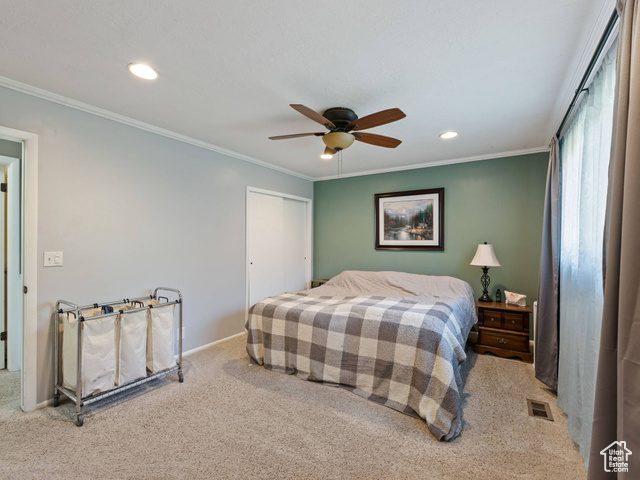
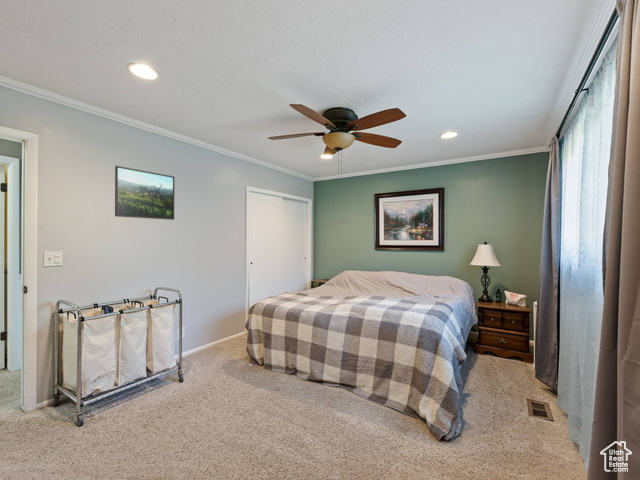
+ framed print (147, 194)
